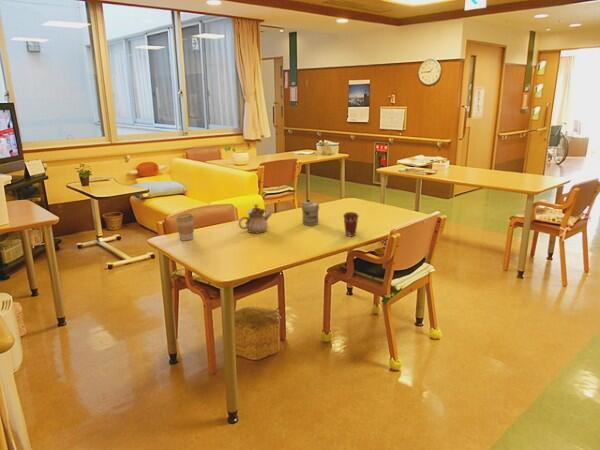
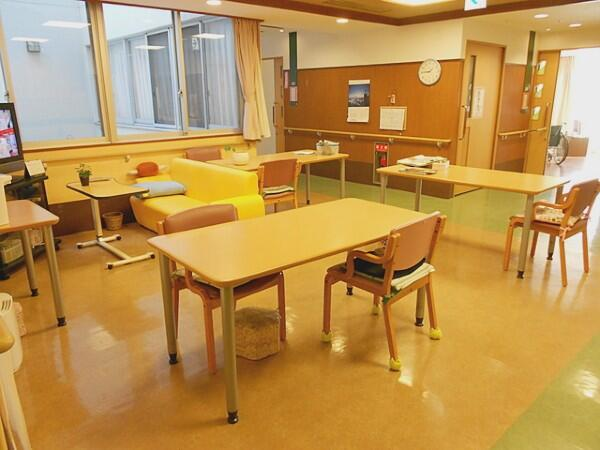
- coffee cup (185, 226)
- coffee cup (350, 224)
- jar (310, 213)
- teapot (255, 217)
